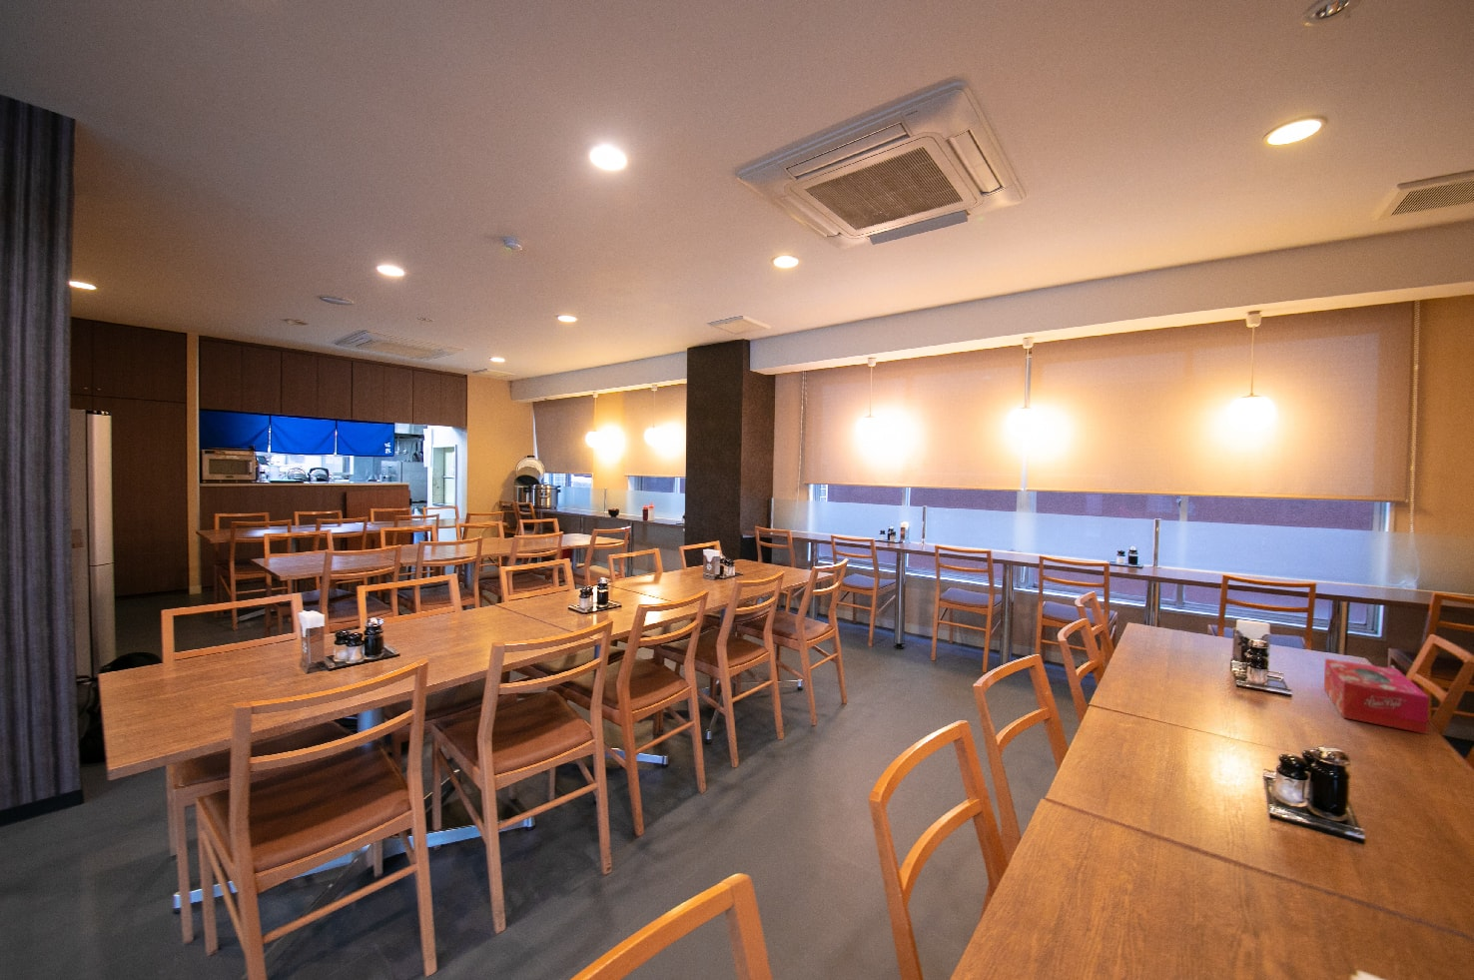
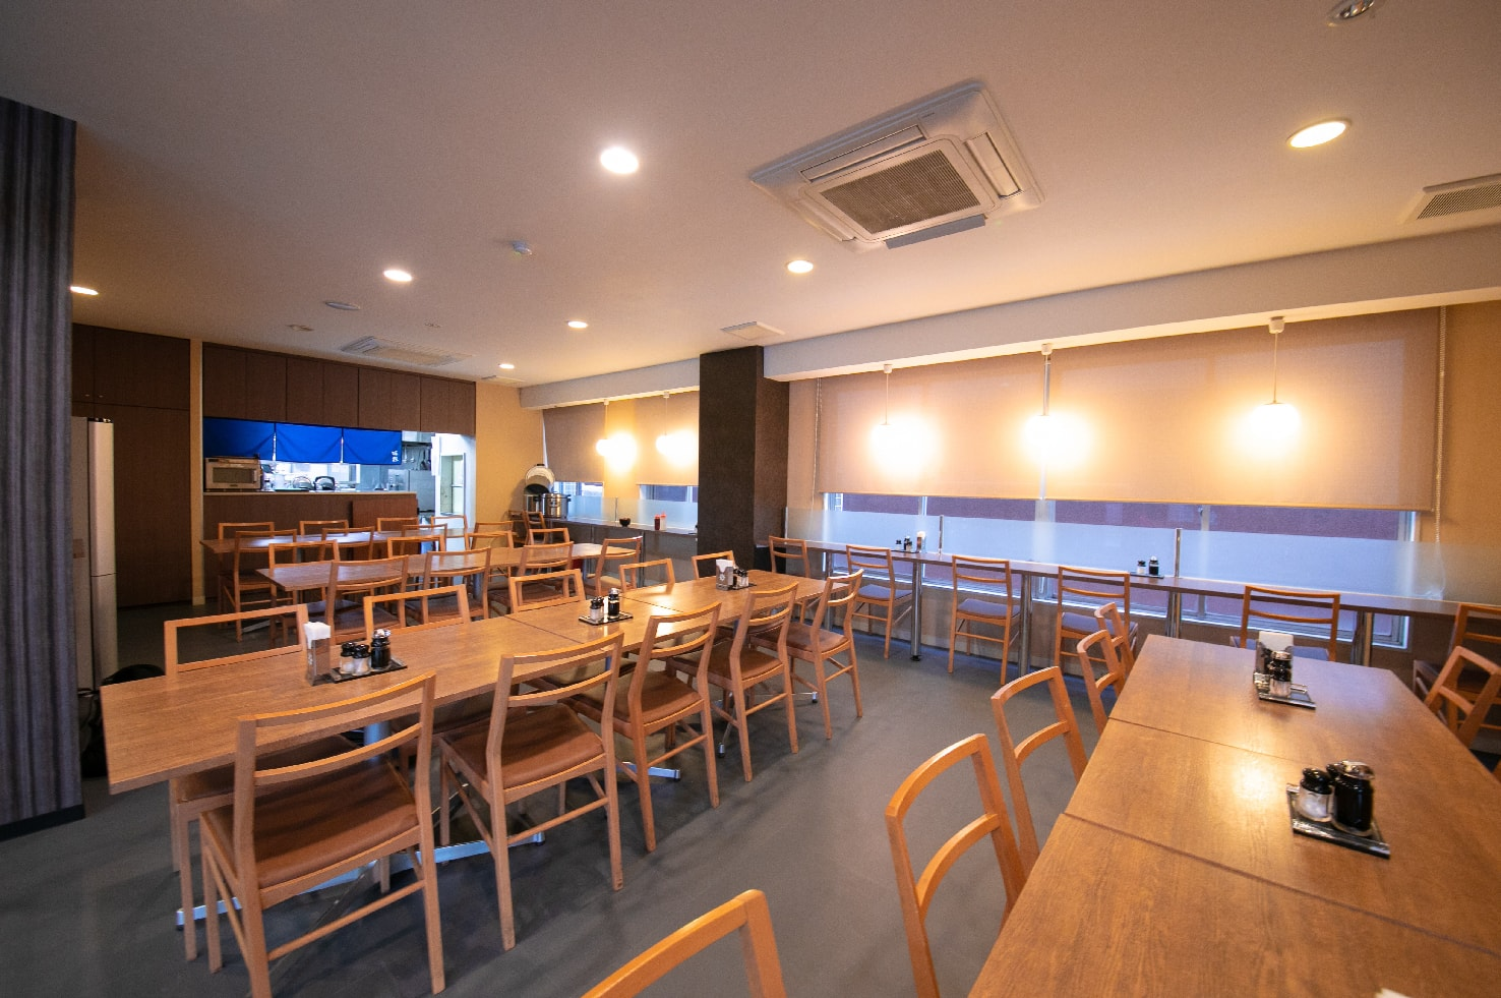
- tissue box (1371, 692)
